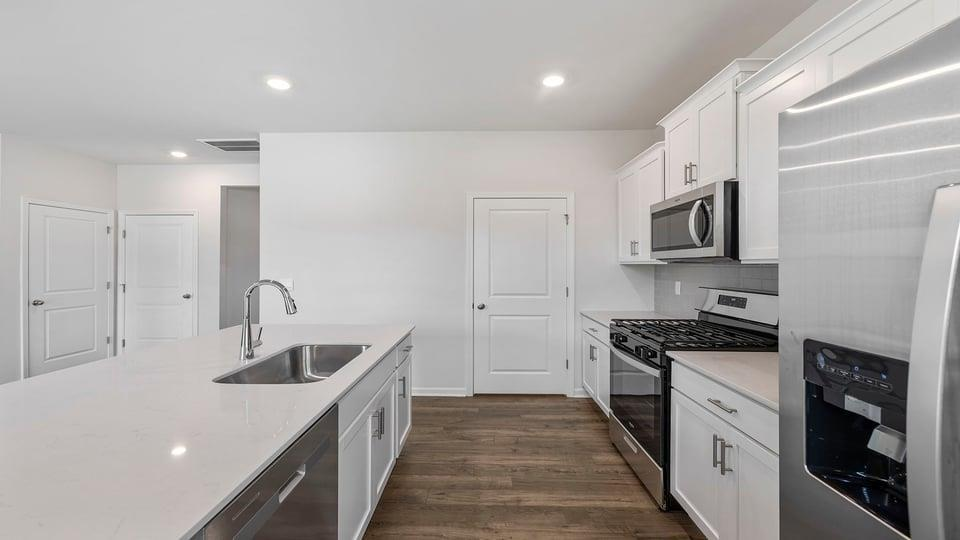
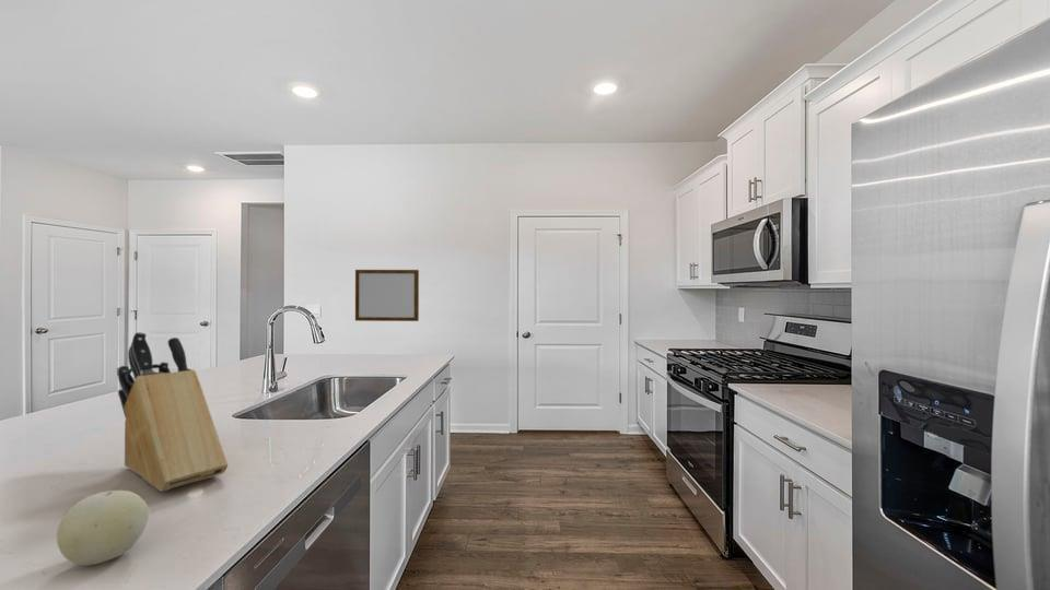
+ fruit (105, 524)
+ writing board (386, 295)
+ knife block (167, 400)
